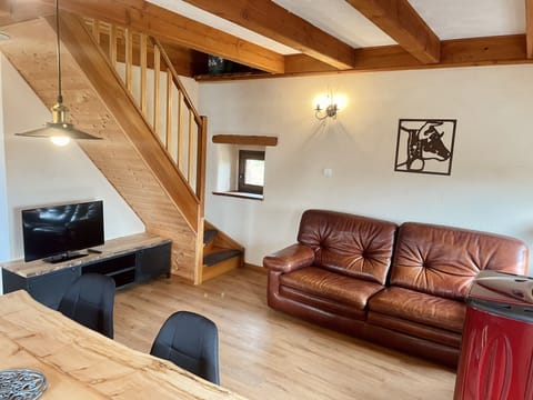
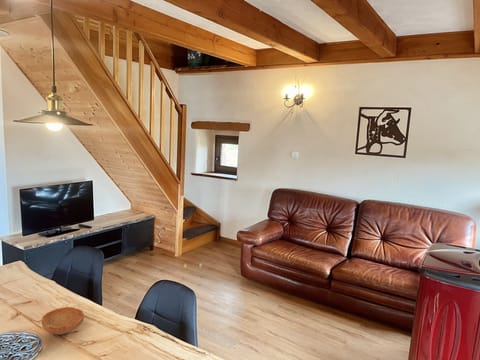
+ bowl (63, 323)
